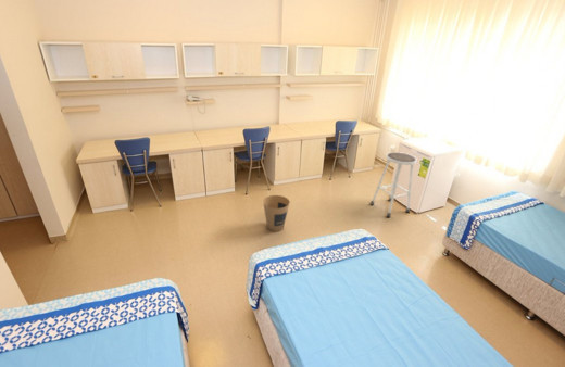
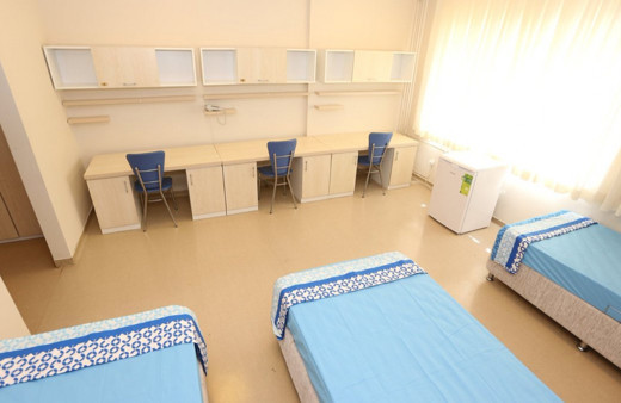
- stool (394, 184)
- trash can (275, 214)
